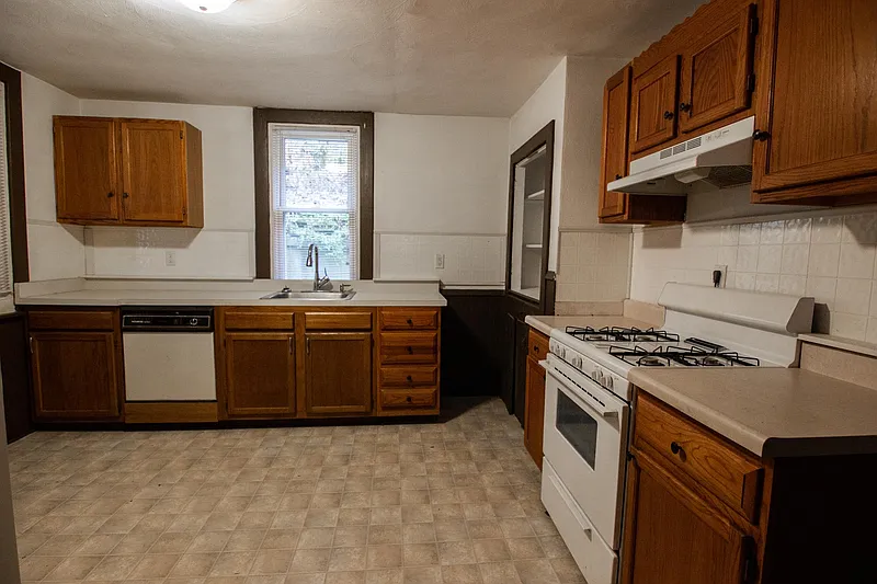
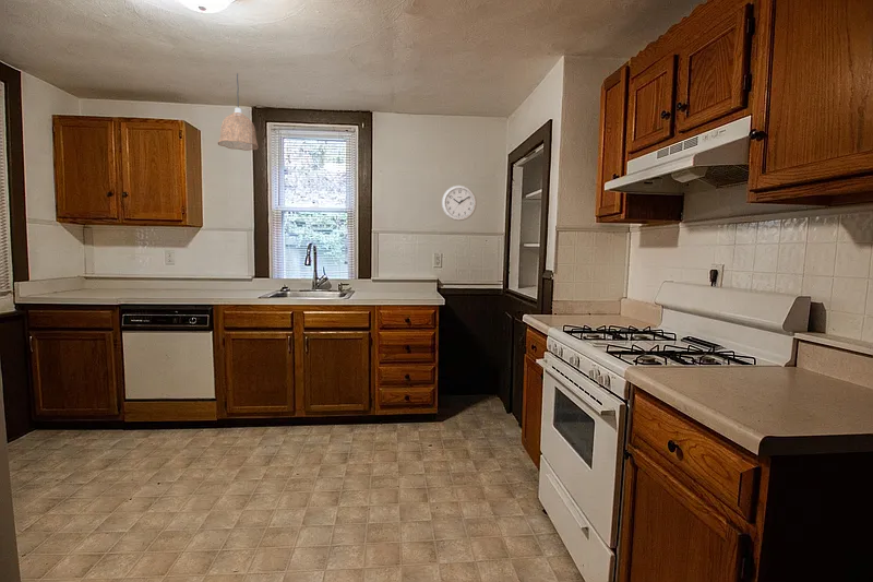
+ pendant lamp (238, 109)
+ wall clock (458, 202)
